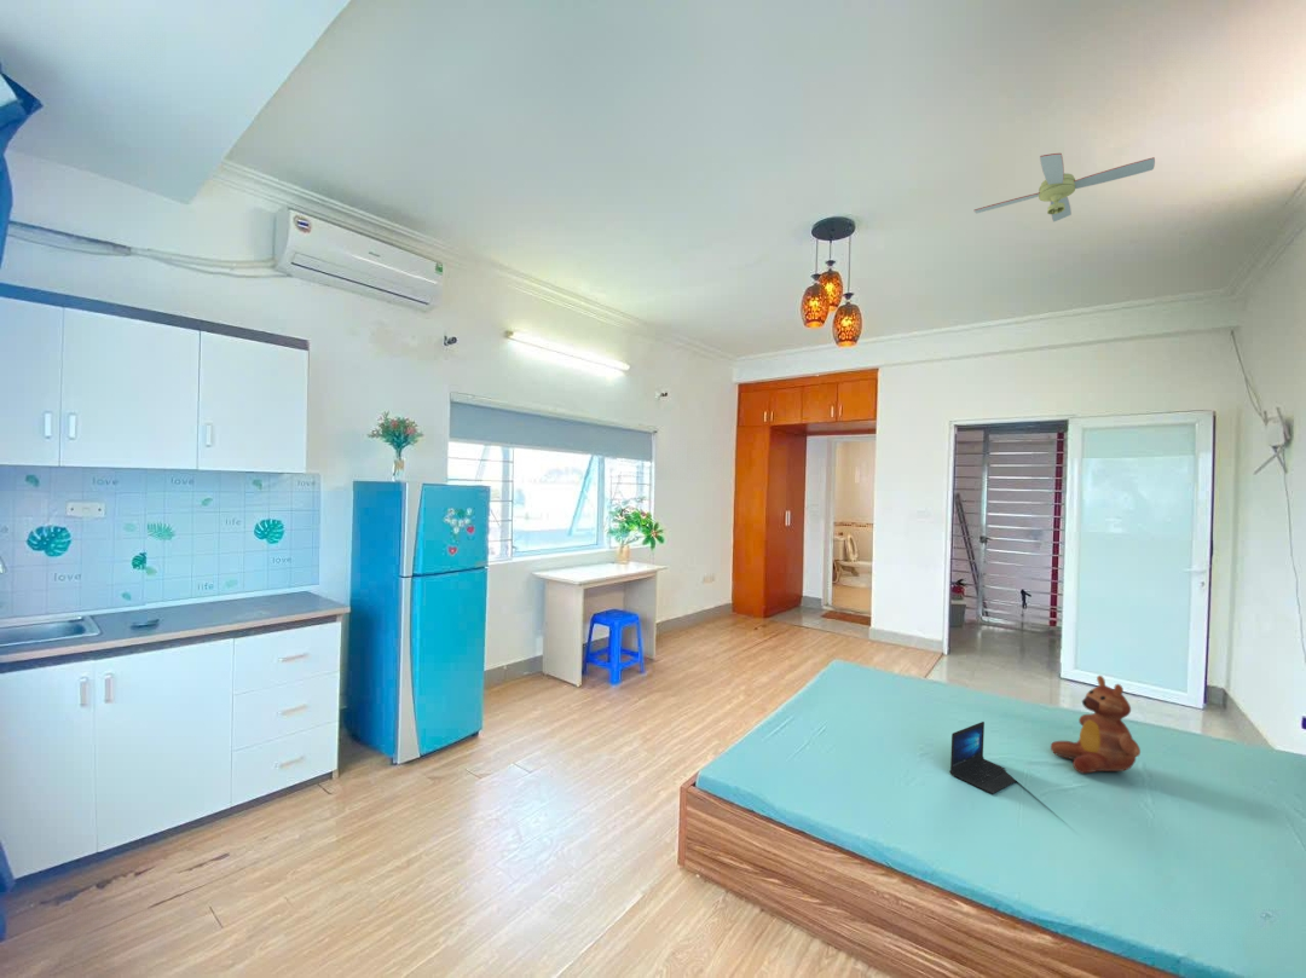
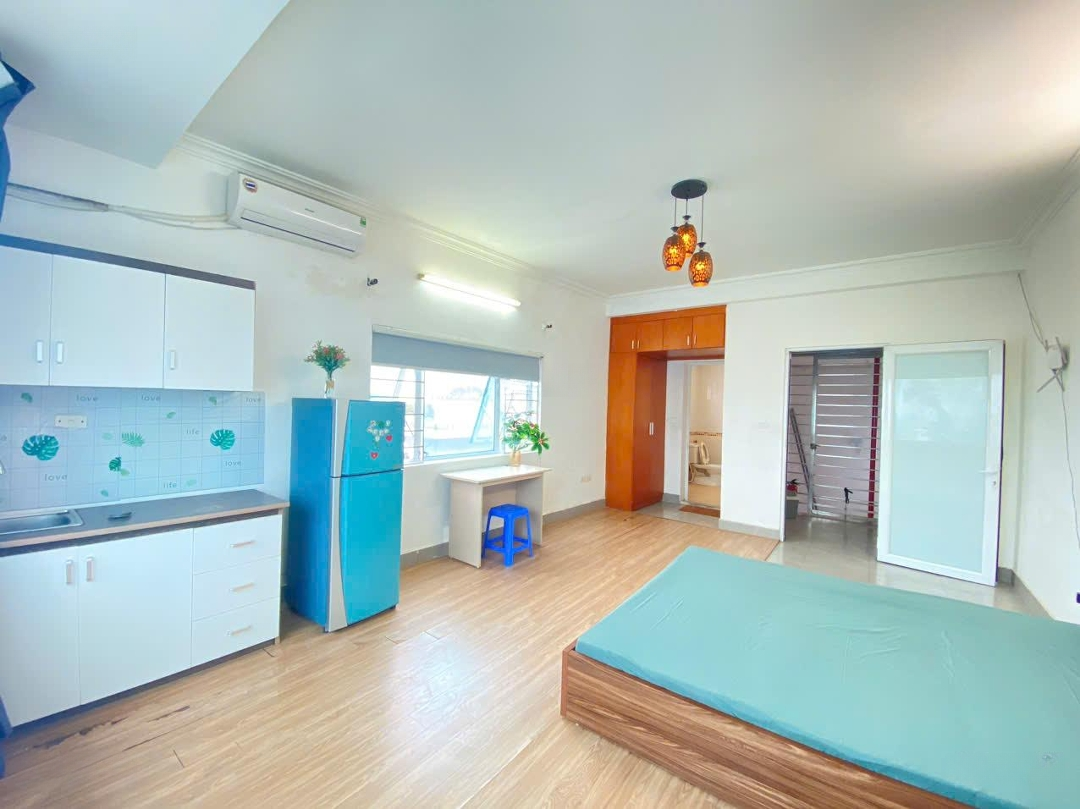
- teddy bear (1093, 722)
- laptop (982, 754)
- ceiling fan (1056, 193)
